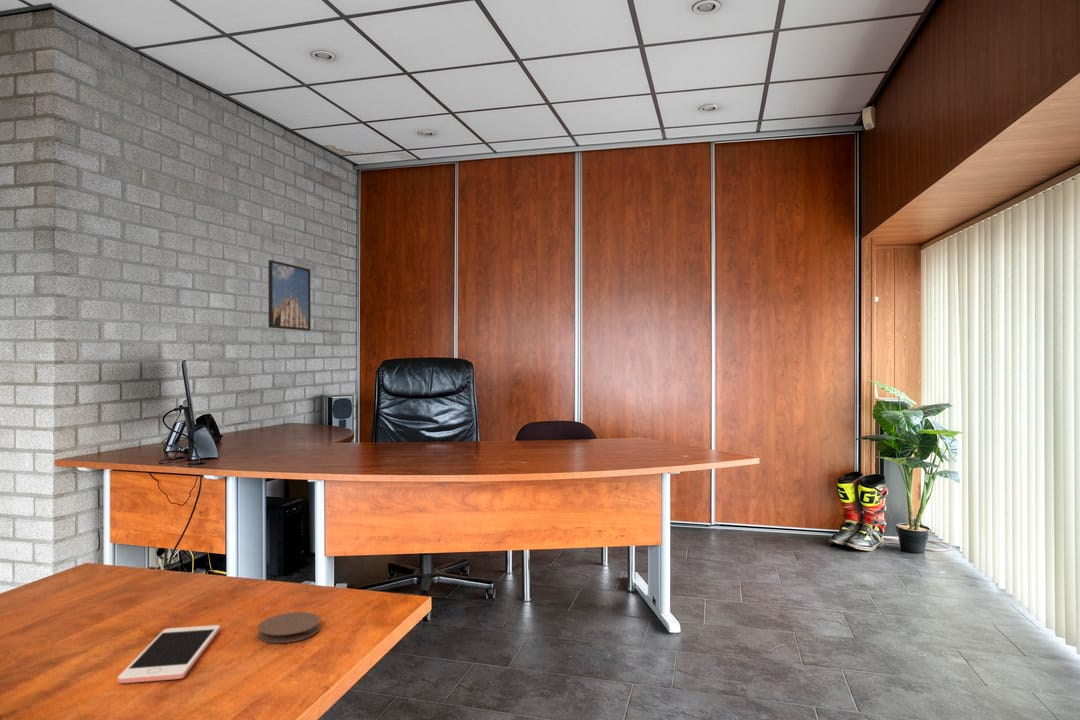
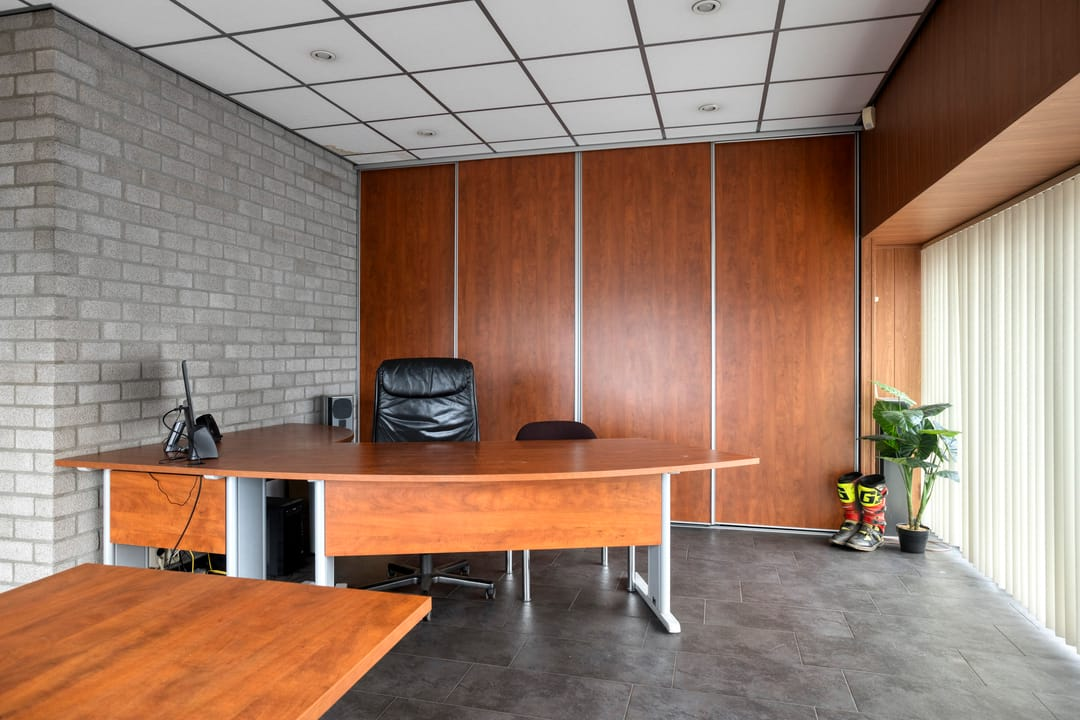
- cell phone (173, 651)
- coaster (289, 626)
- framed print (290, 297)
